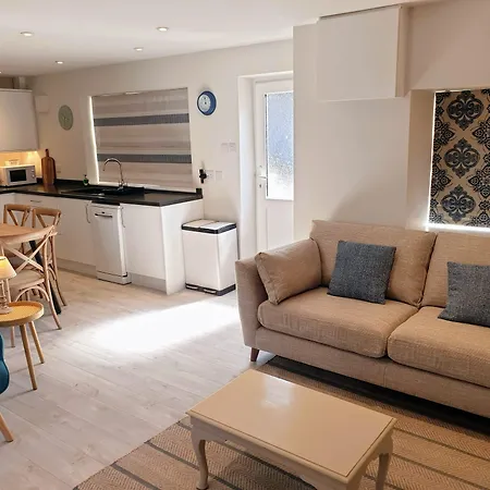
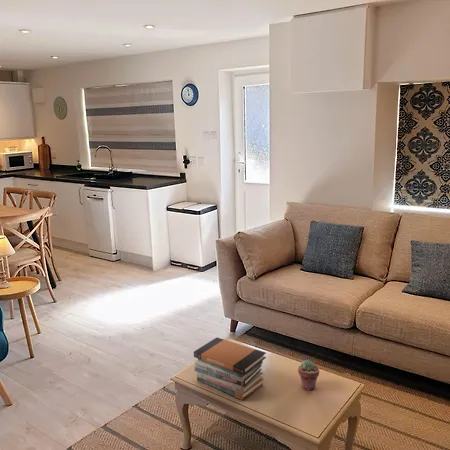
+ potted succulent (308, 373)
+ book stack (229, 366)
